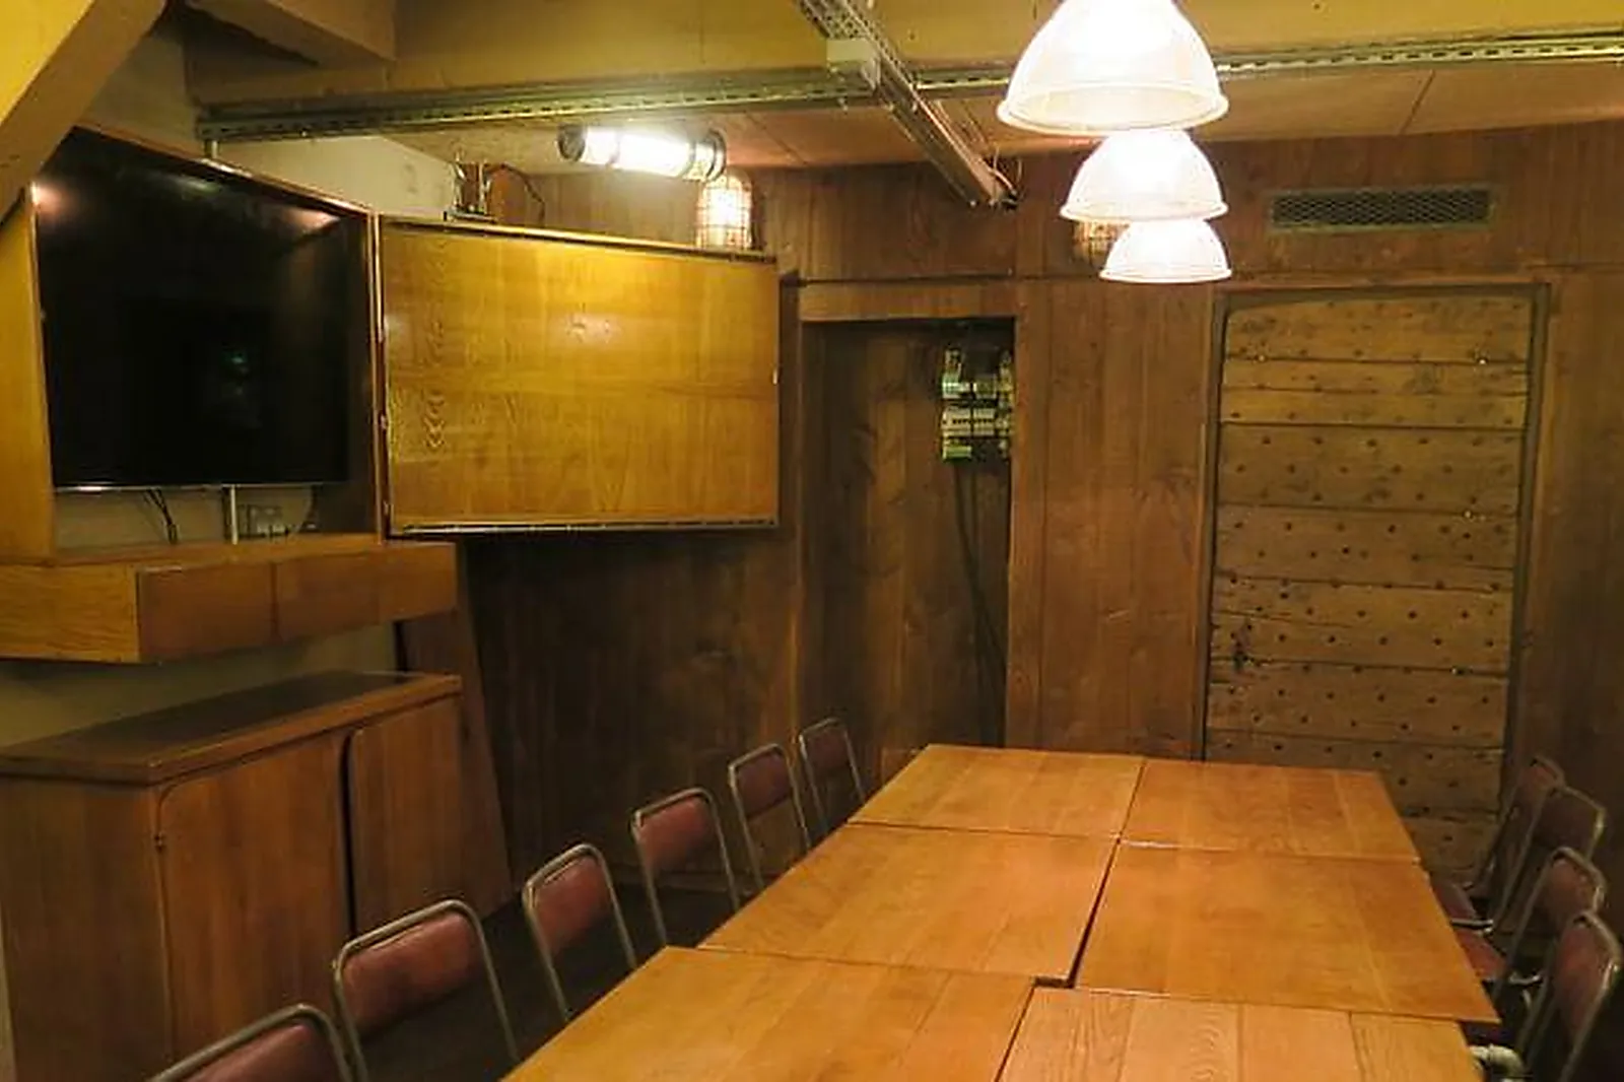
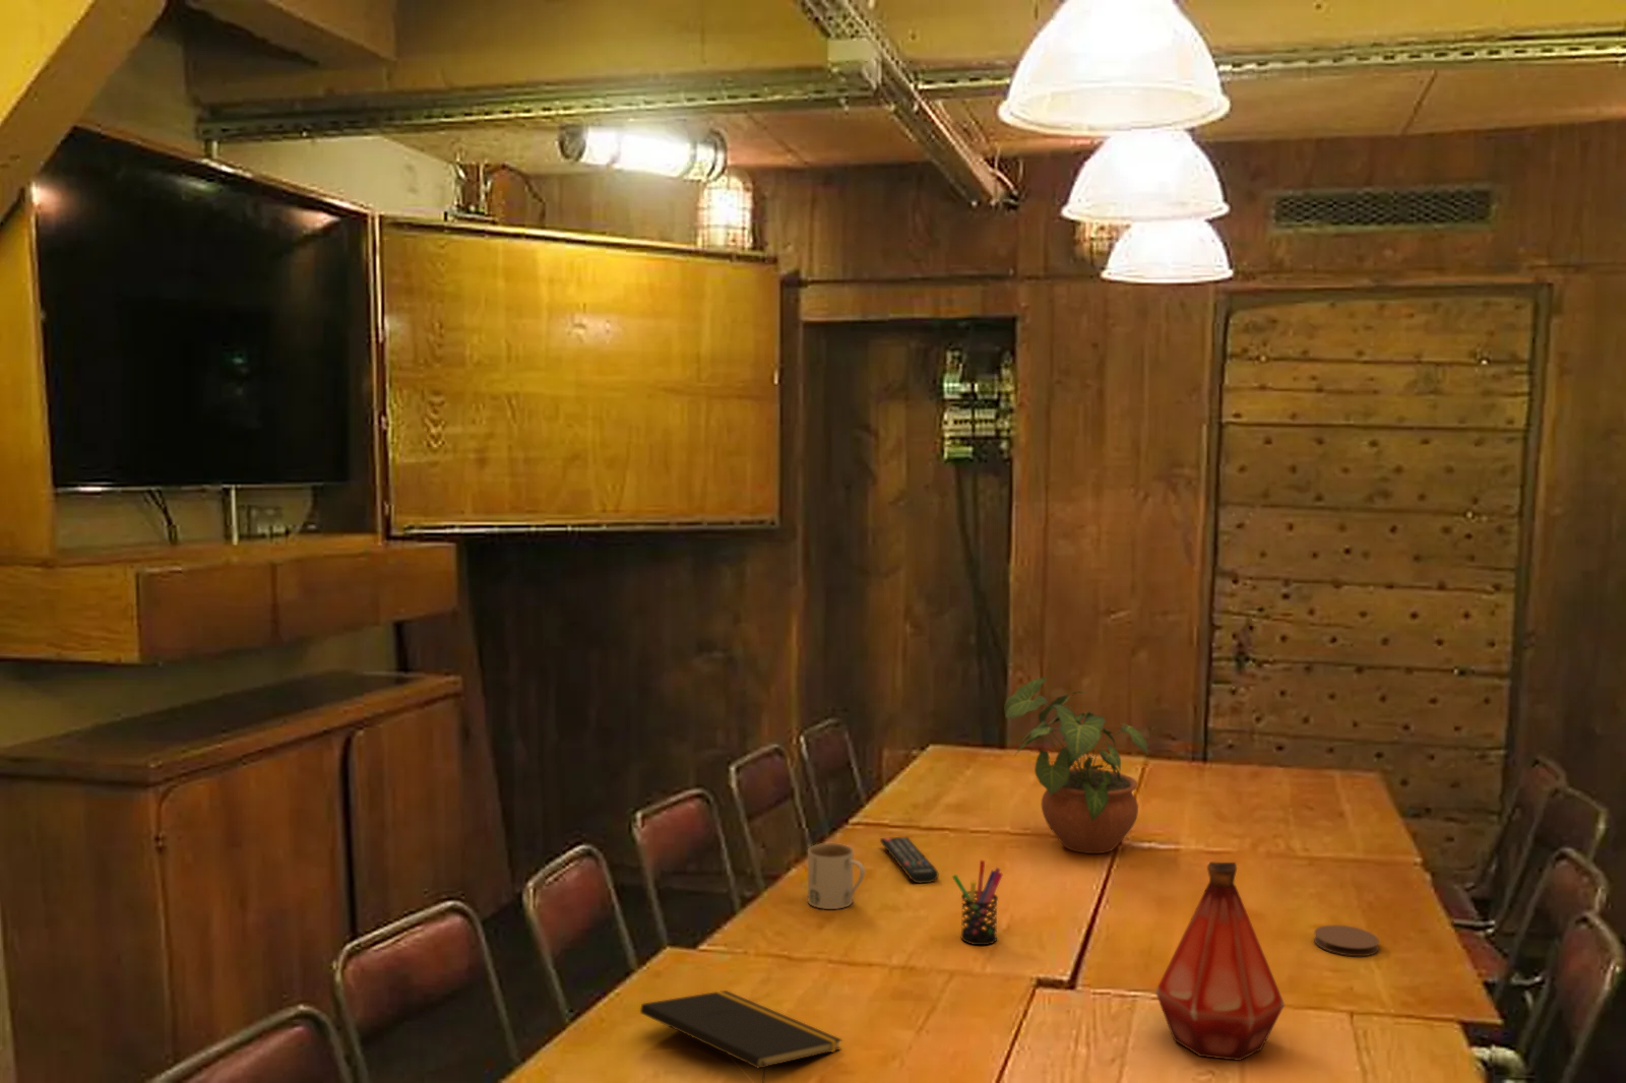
+ bottle (1221, 952)
+ potted plant (1069, 761)
+ coaster (1346, 939)
+ notepad (740, 1026)
+ mug (838, 878)
+ remote control (908, 857)
+ pen holder (976, 902)
